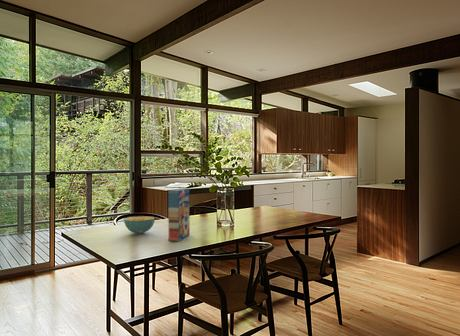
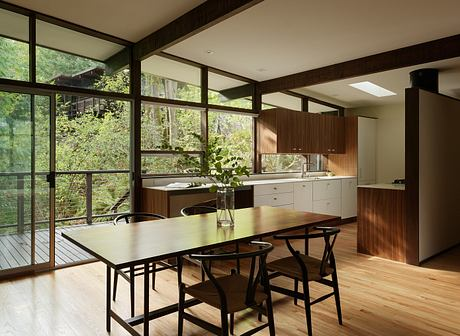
- cereal bowl (139, 225)
- cereal box (179, 213)
